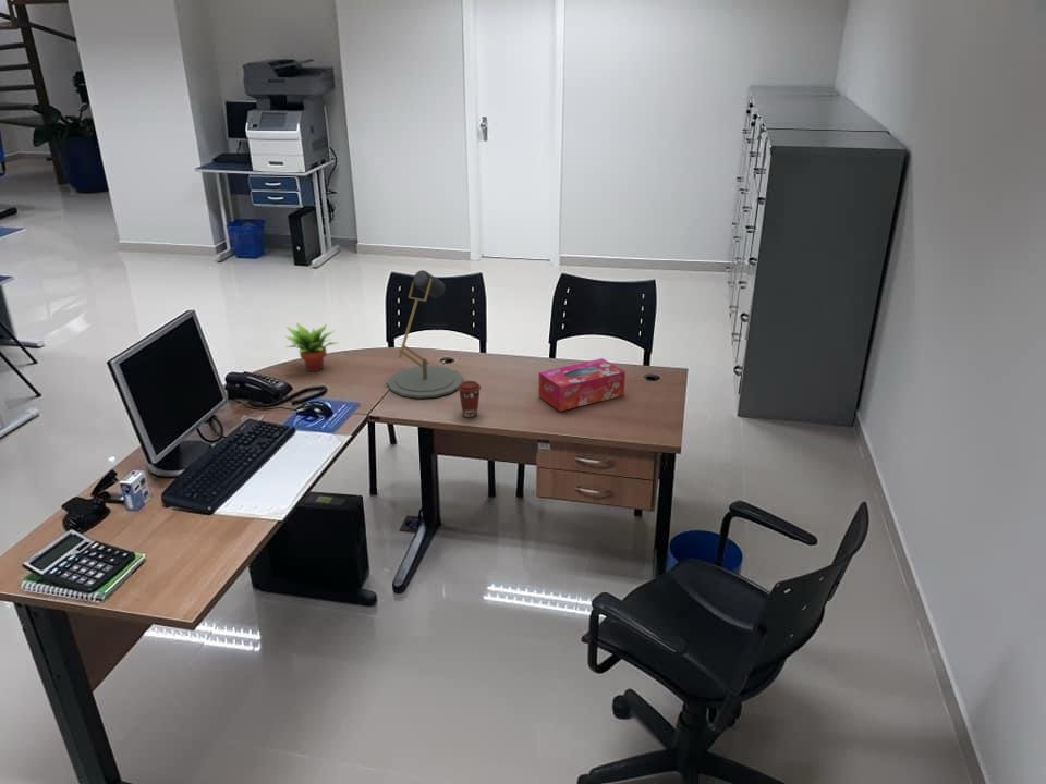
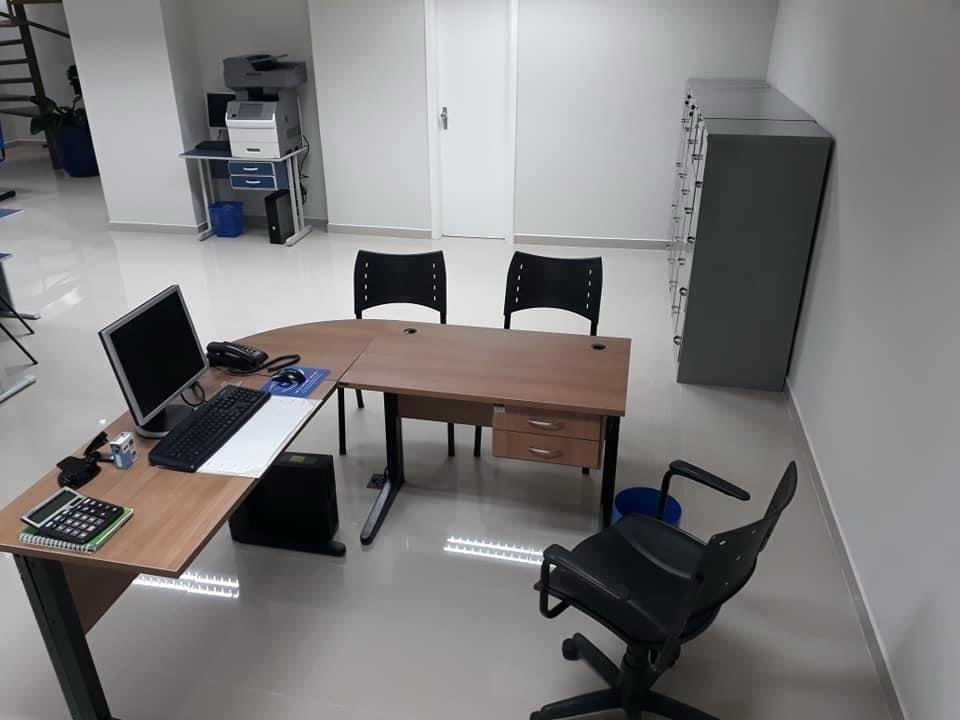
- tissue box (581, 383)
- succulent plant (311, 346)
- desk lamp (410, 327)
- coffee cup (470, 399)
